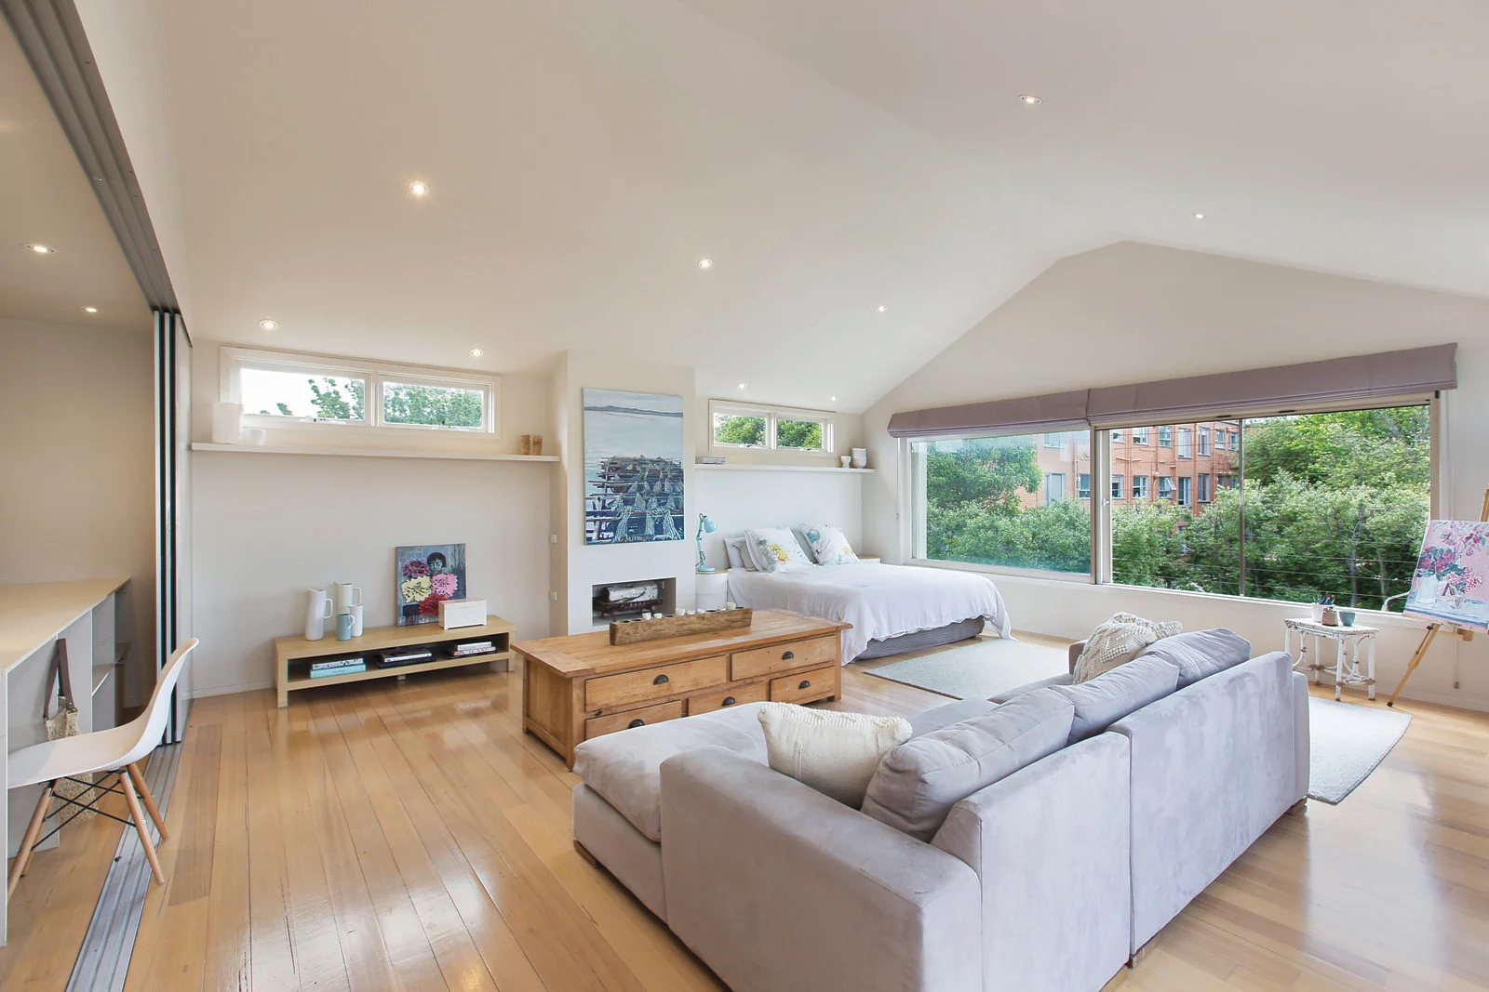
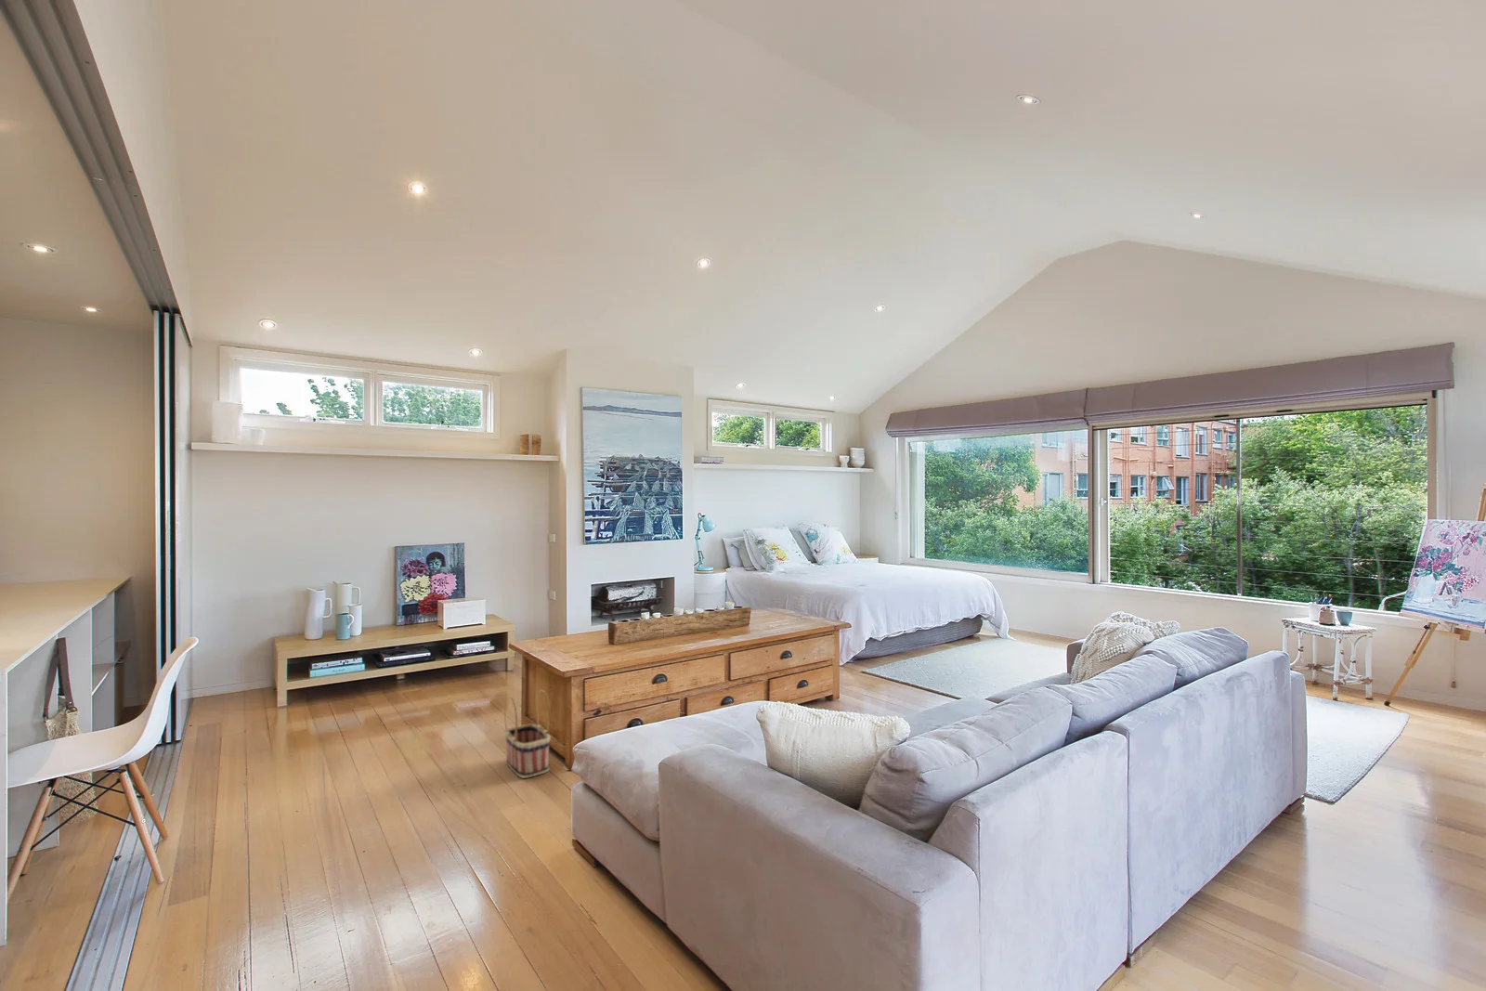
+ basket (526, 729)
